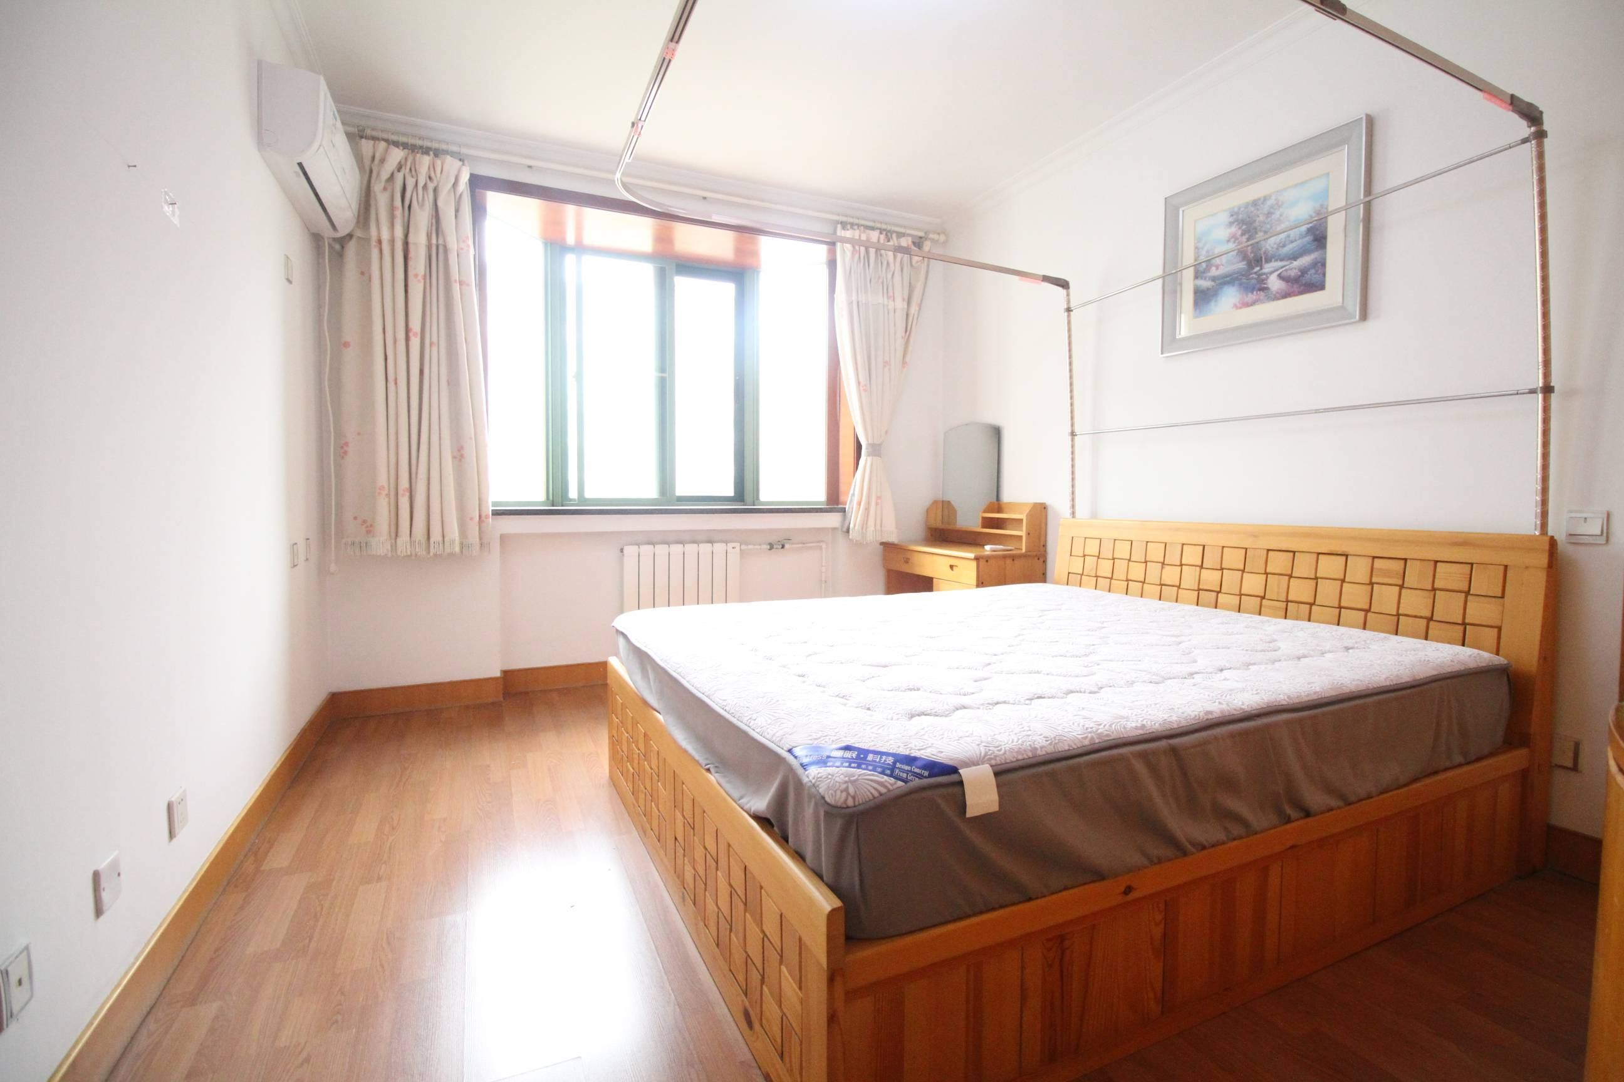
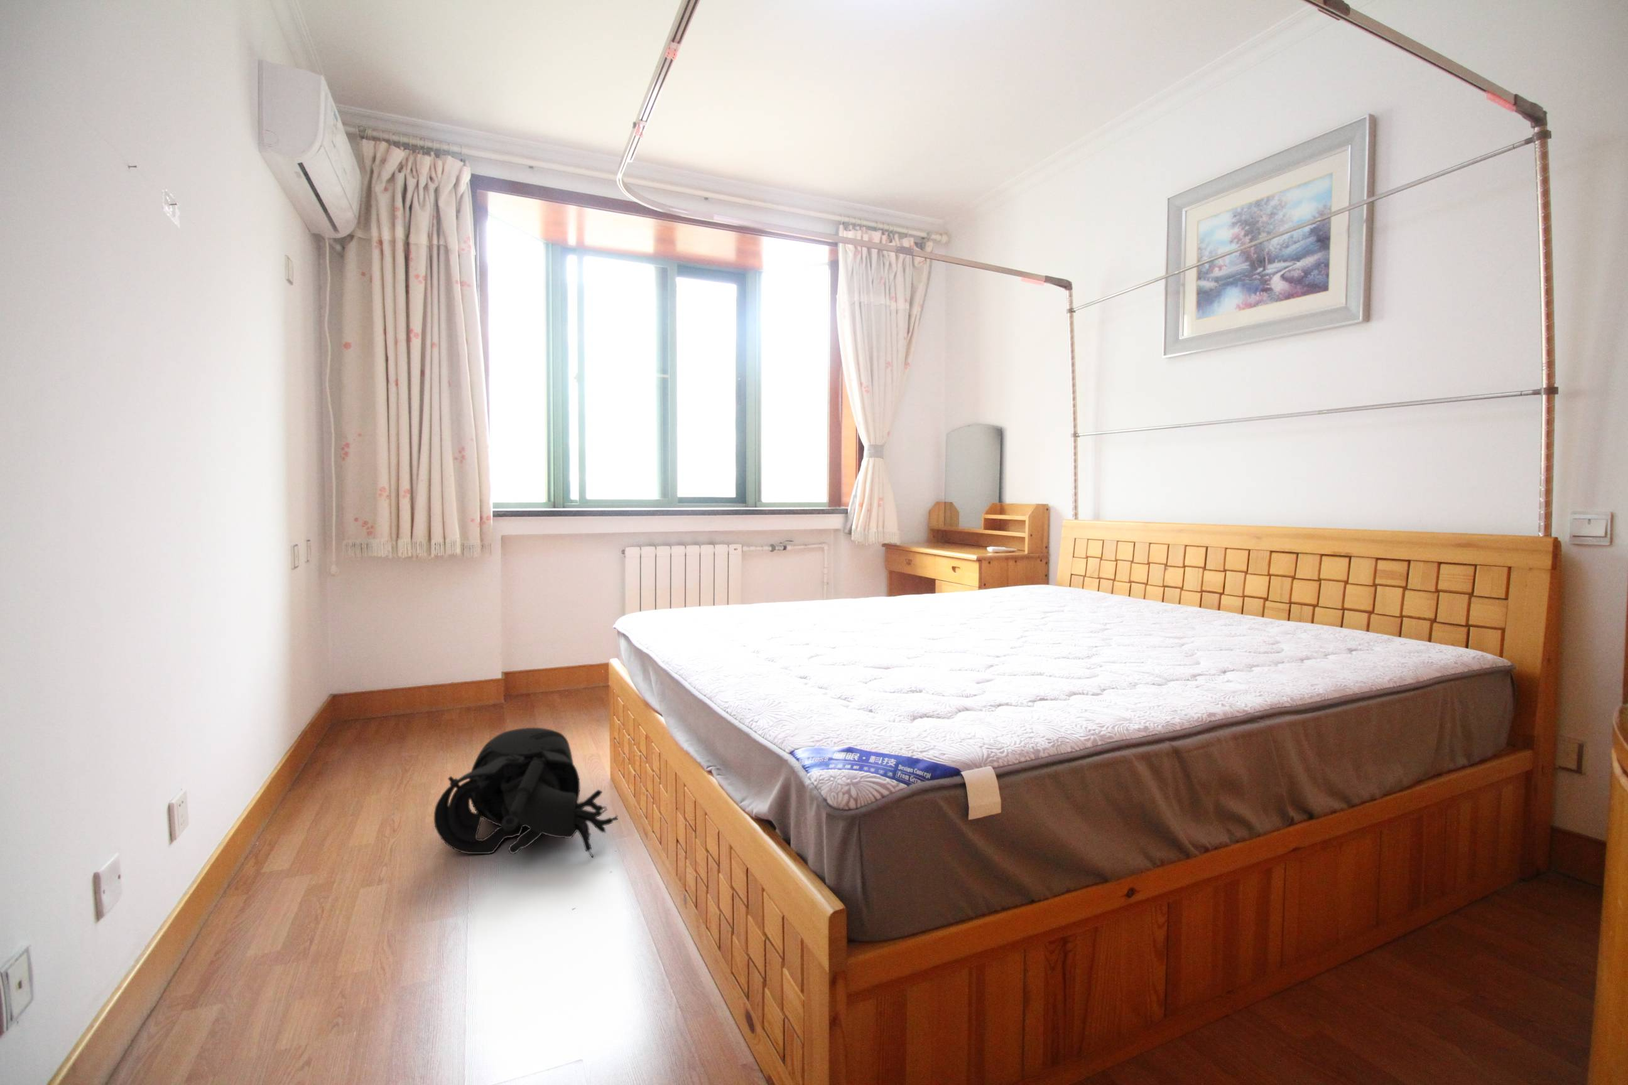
+ tactical helmet (524, 792)
